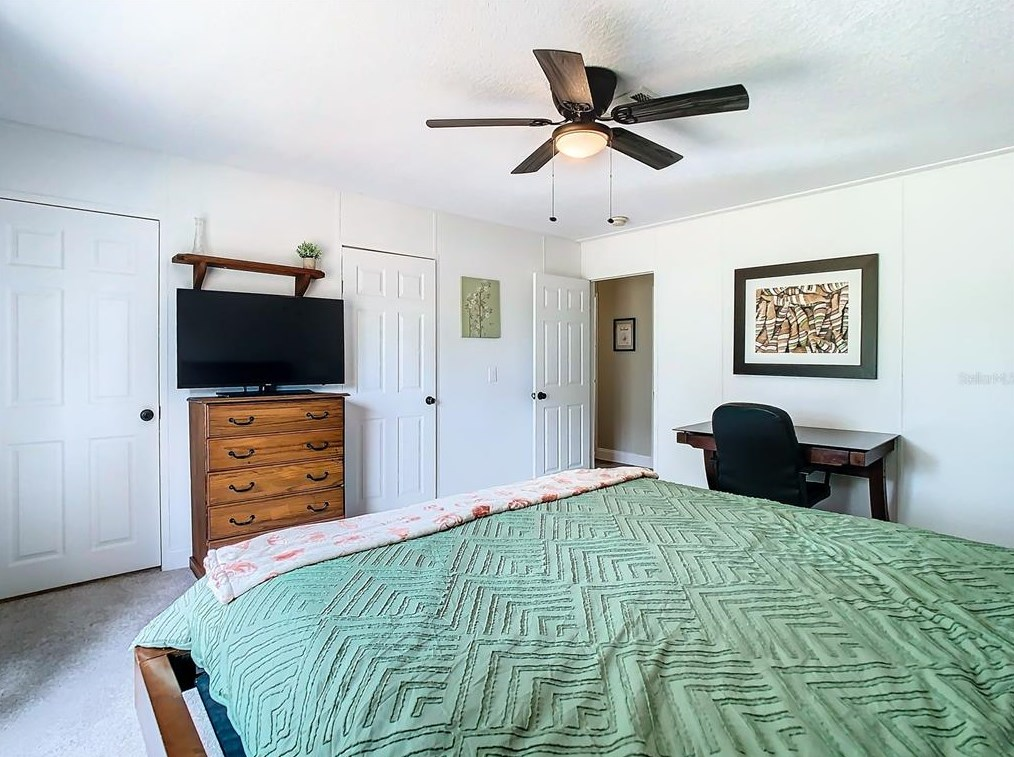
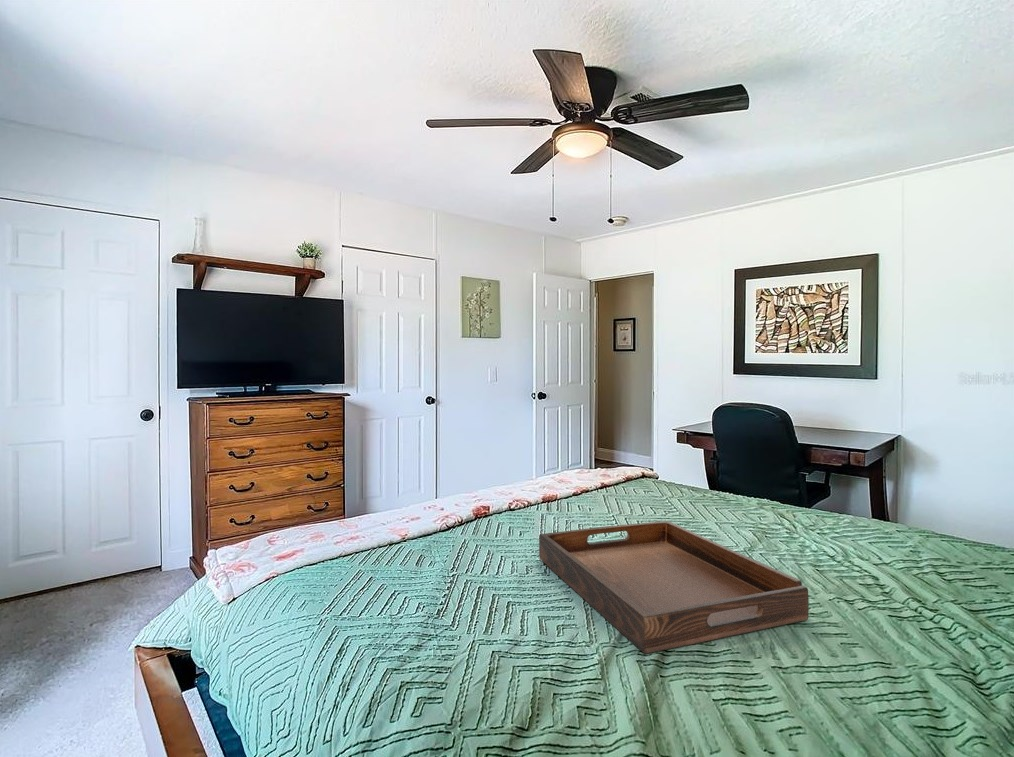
+ serving tray (658, 570)
